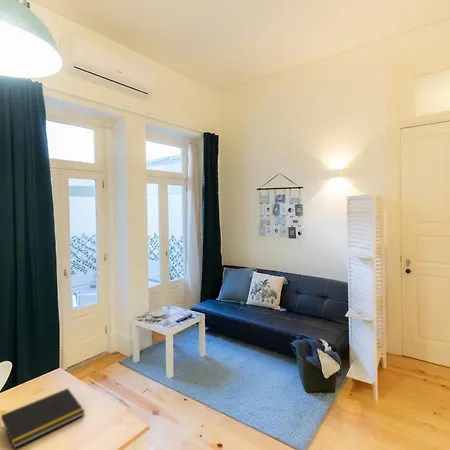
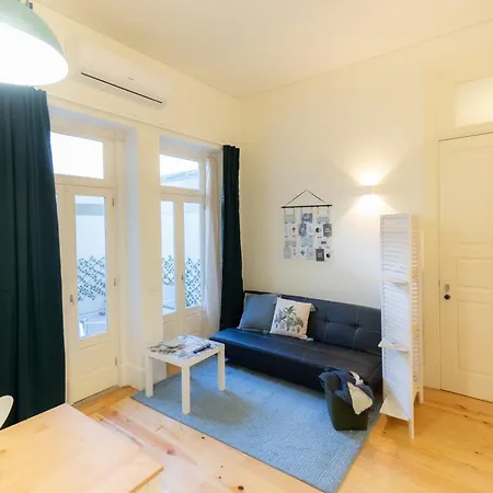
- notepad (44, 414)
